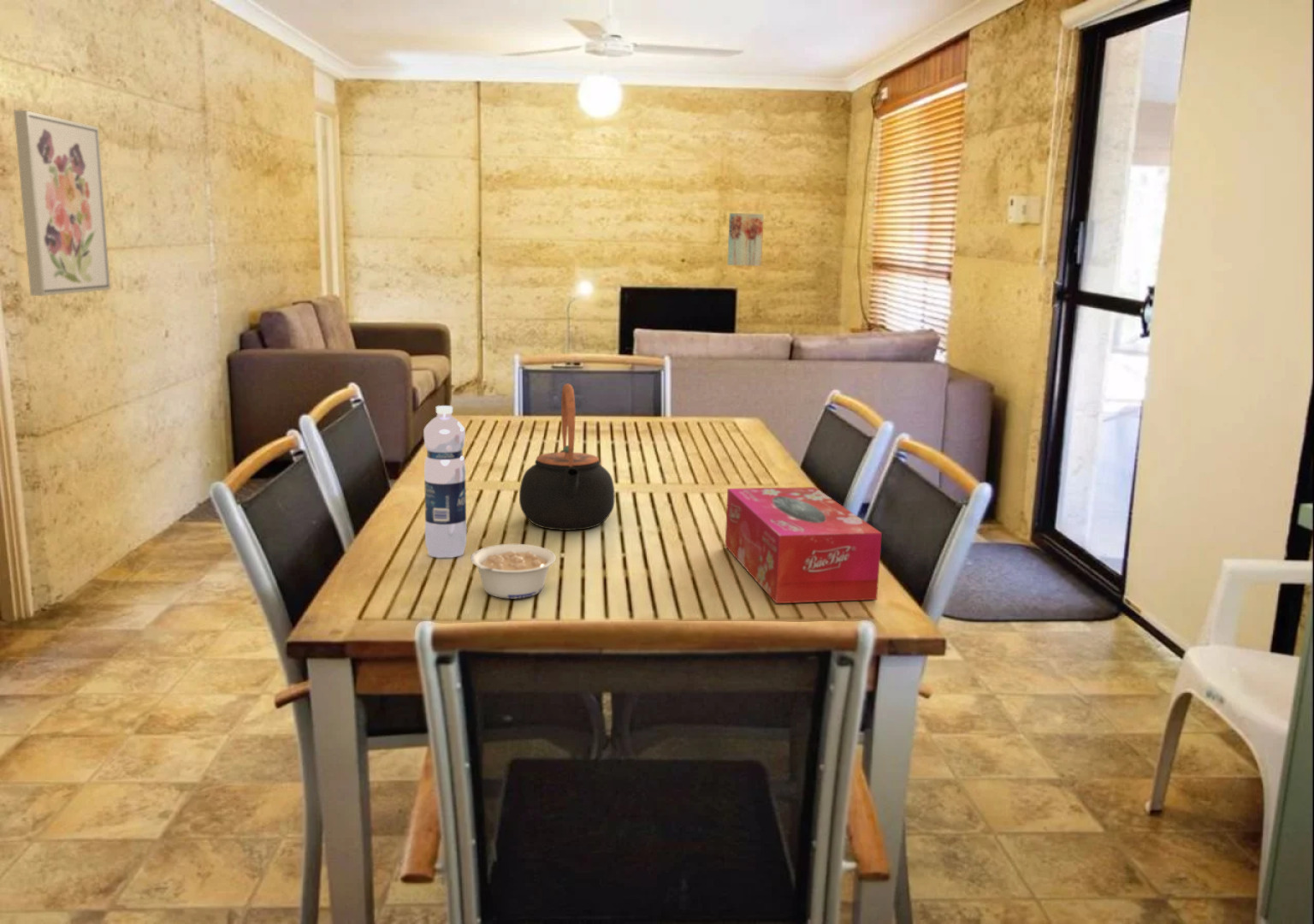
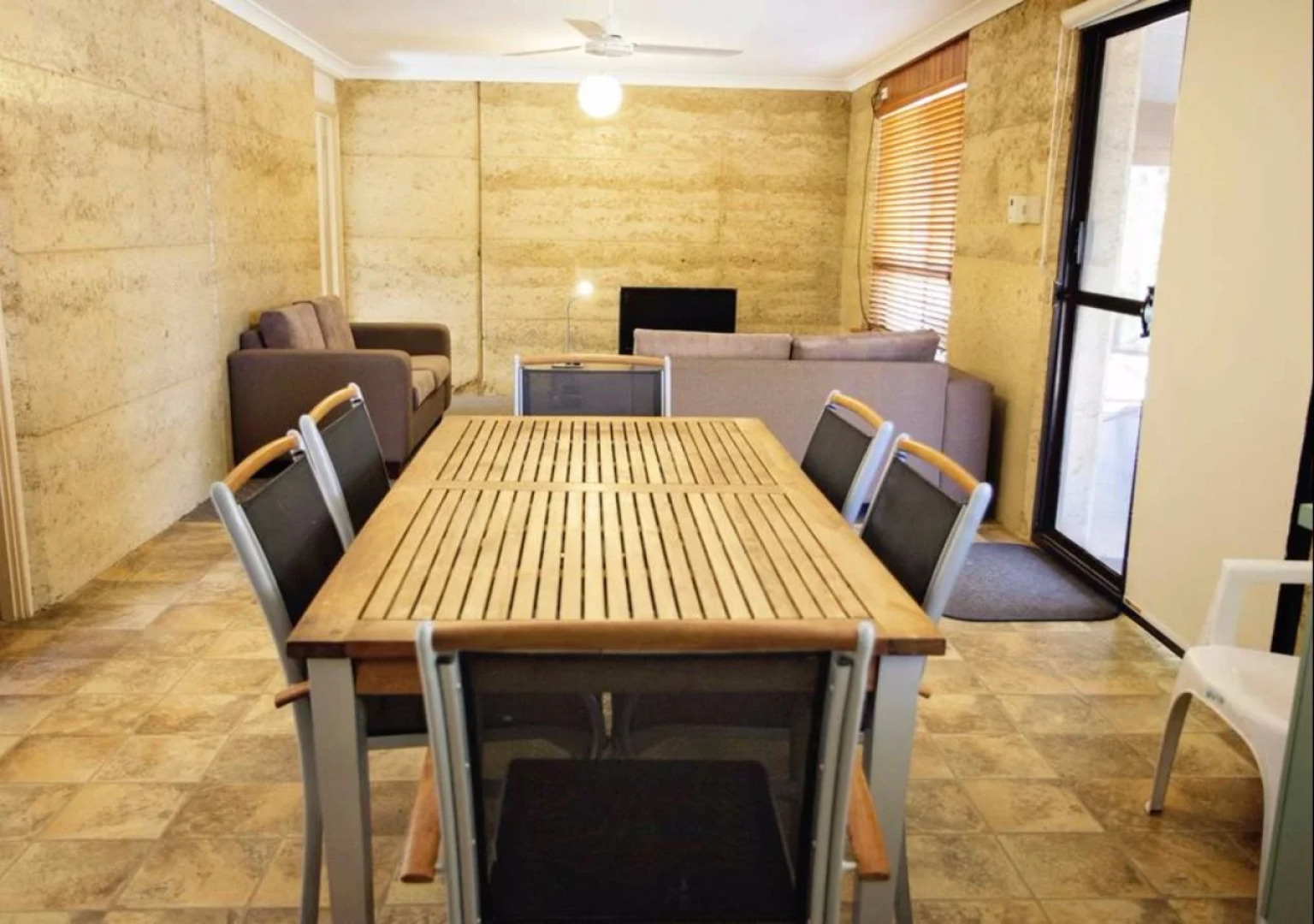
- wall art (66, 207)
- tissue box (796, 540)
- teapot (568, 455)
- legume (513, 571)
- water bottle (445, 481)
- wall art (745, 240)
